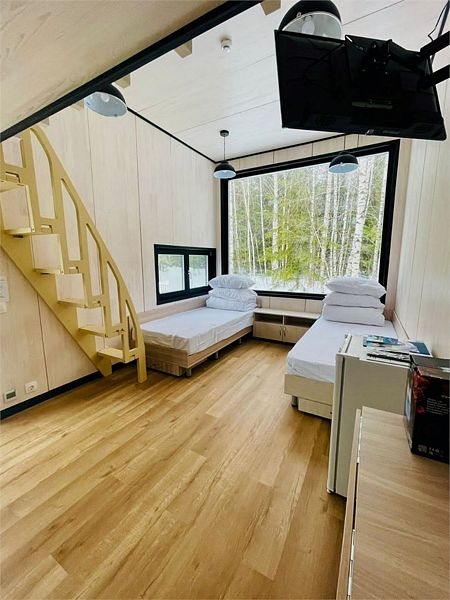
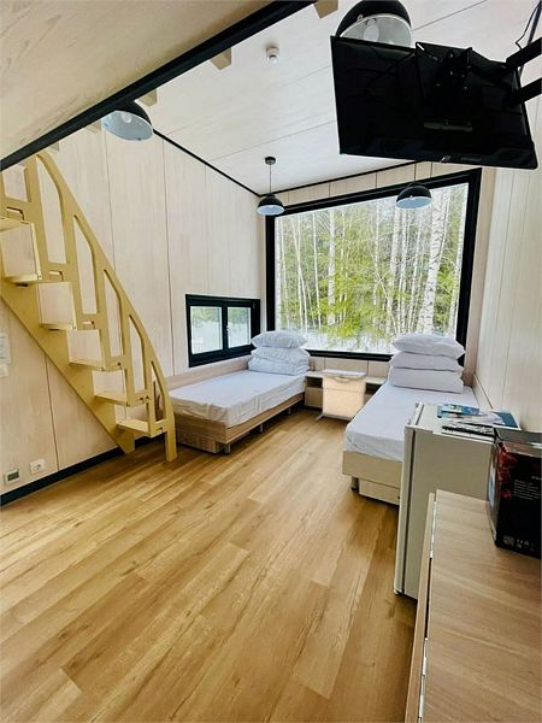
+ laundry hamper (340, 396)
